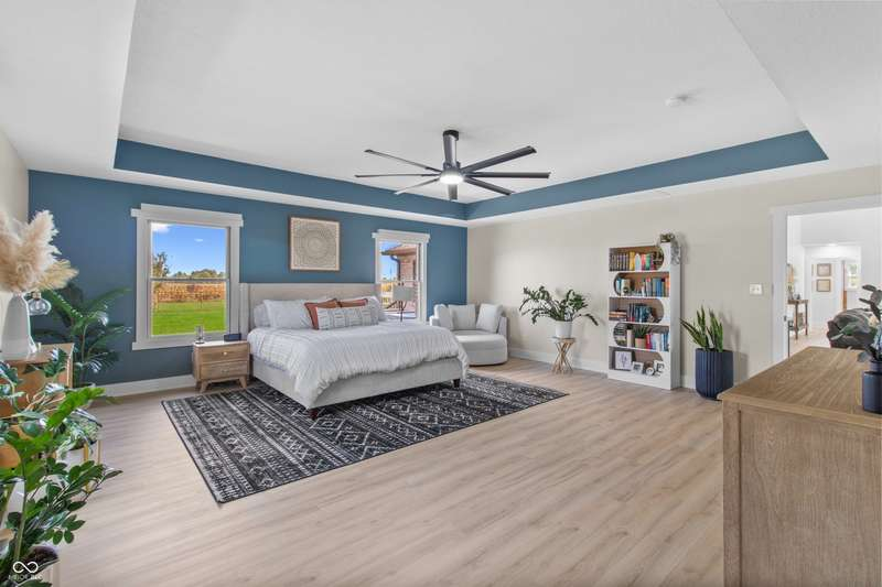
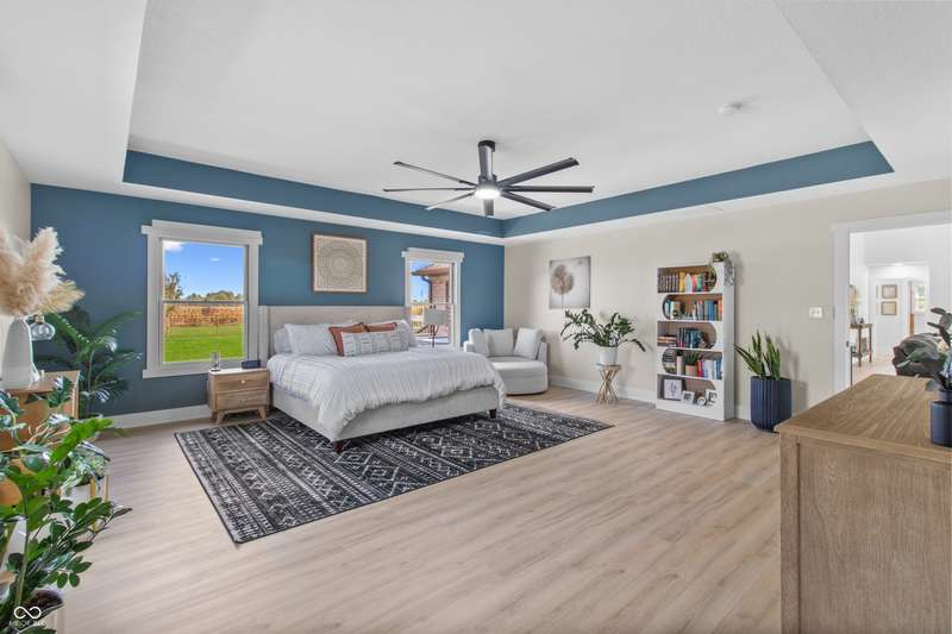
+ wall art (569, 283)
